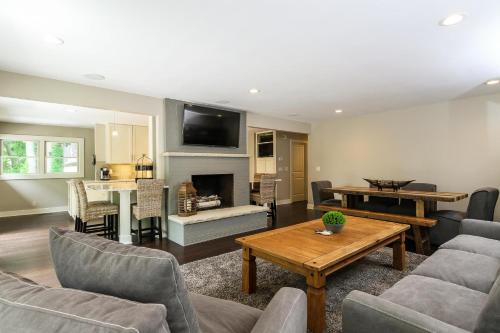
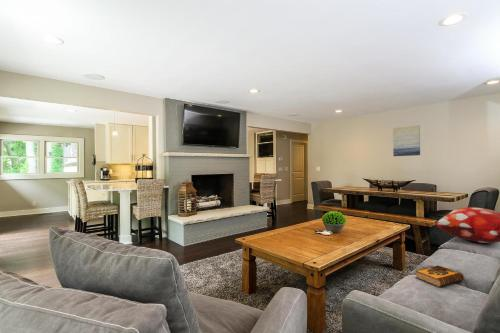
+ decorative pillow (472, 223)
+ wall art (406, 141)
+ hardback book (439, 275)
